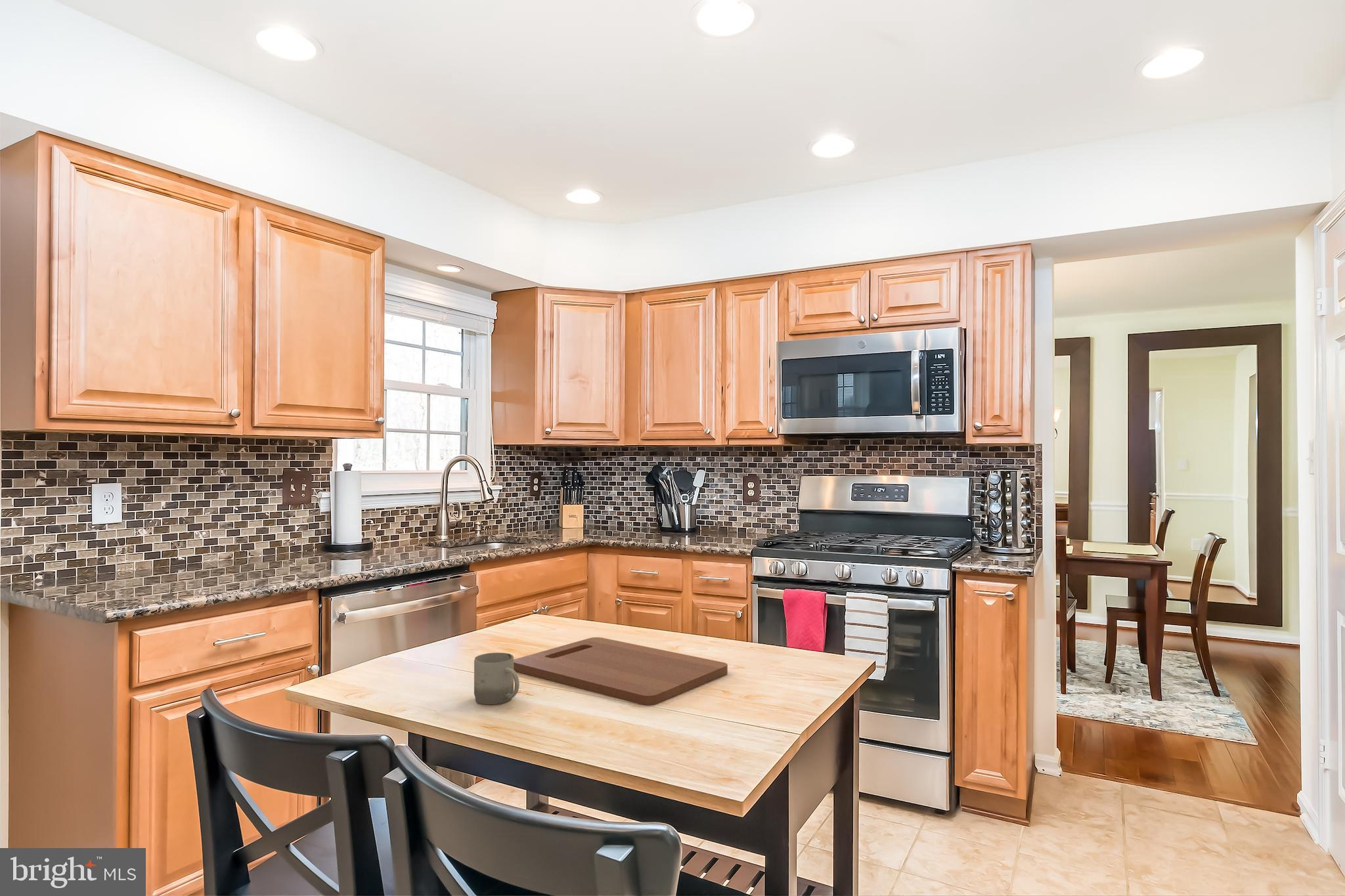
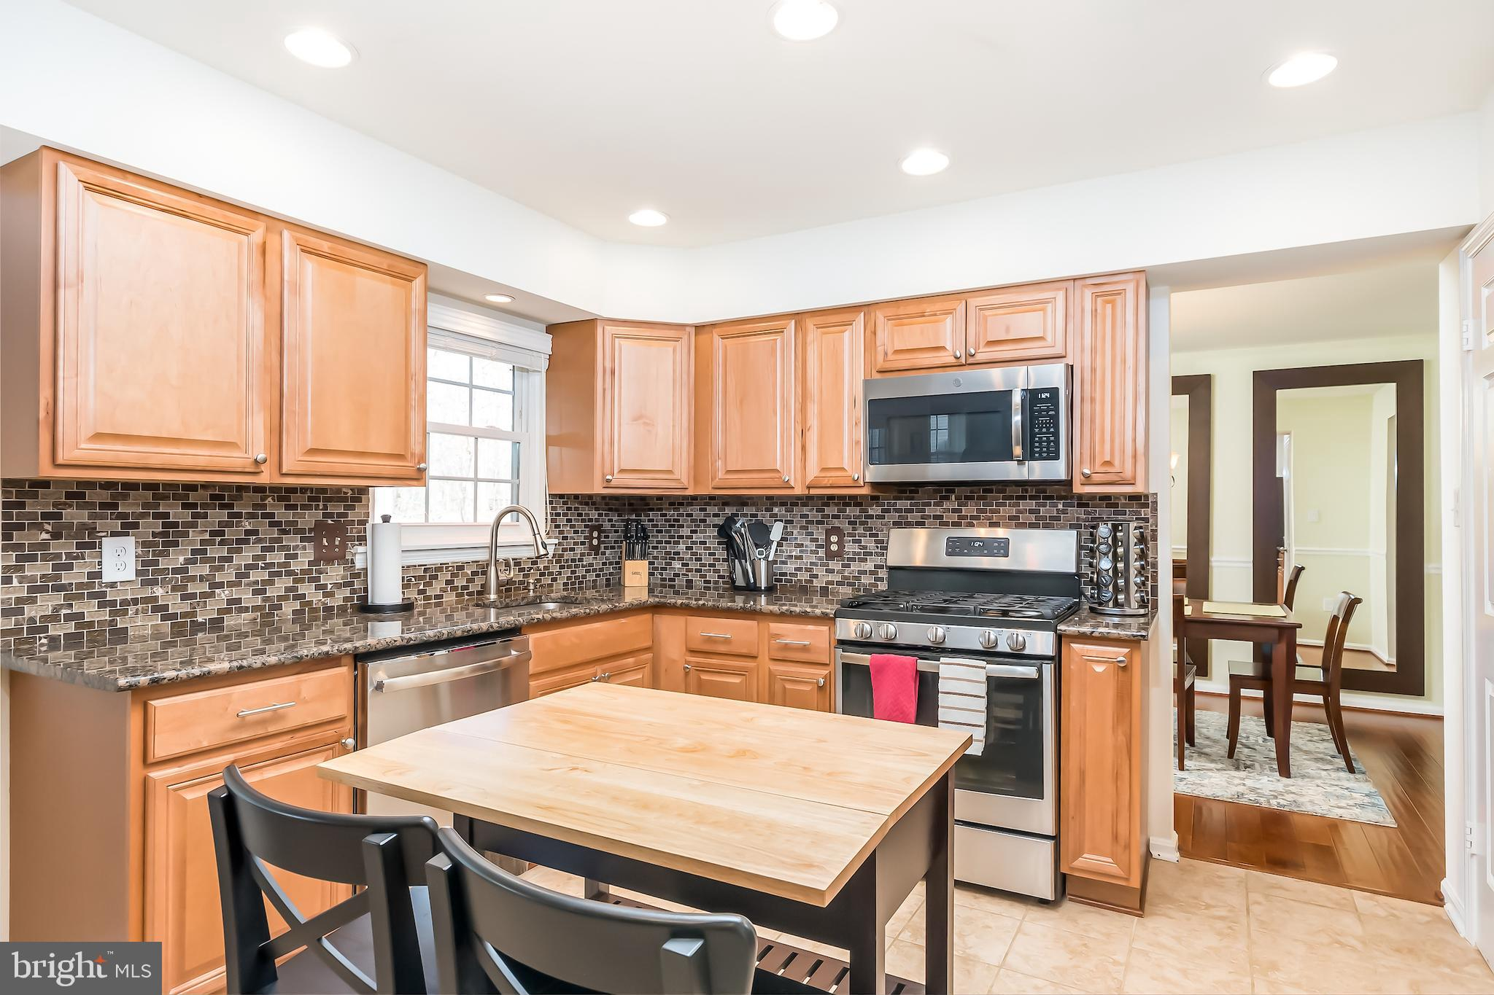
- cutting board (619, 666)
- cup (499, 679)
